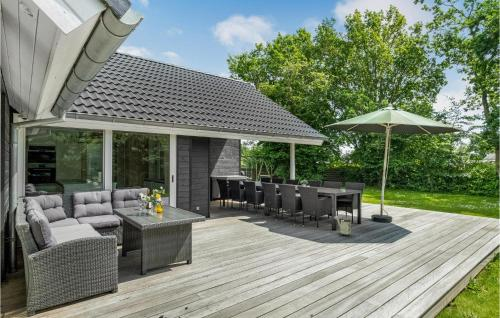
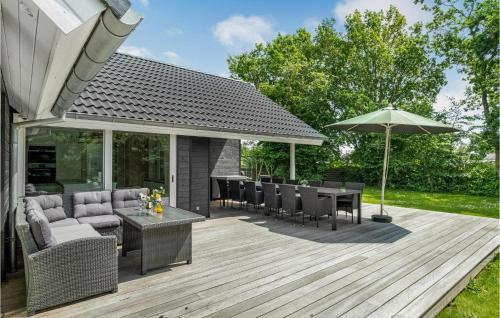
- watering can (342, 224)
